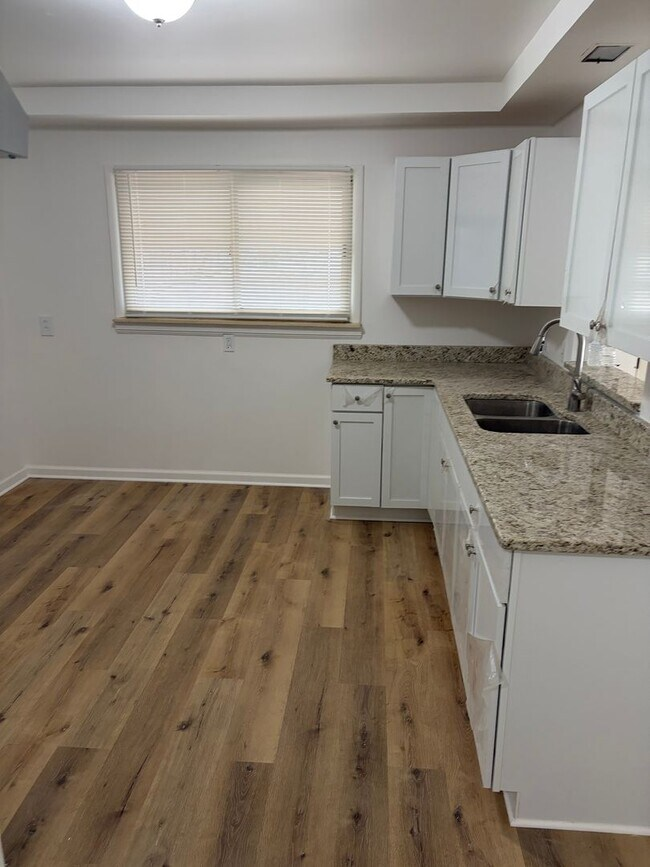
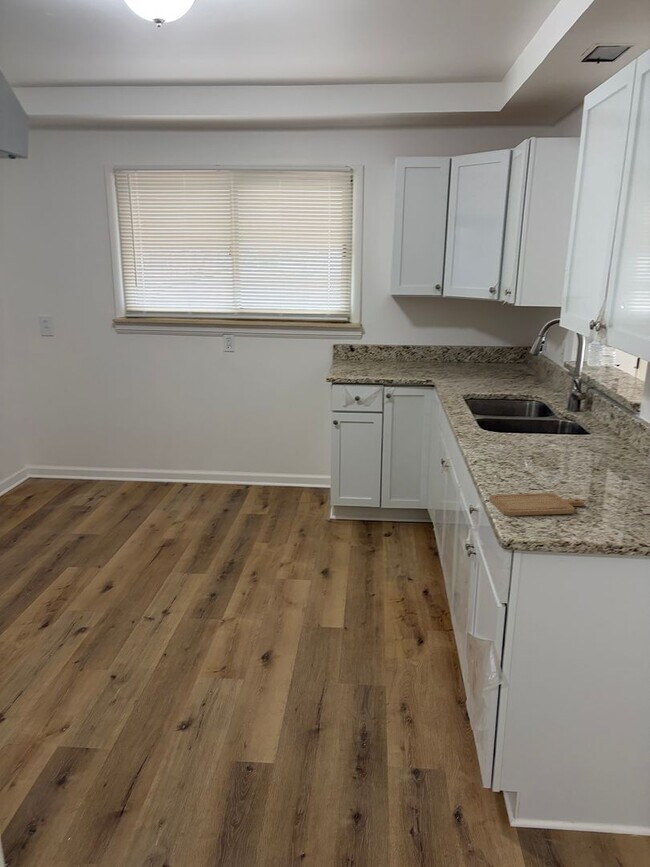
+ chopping board (539, 503)
